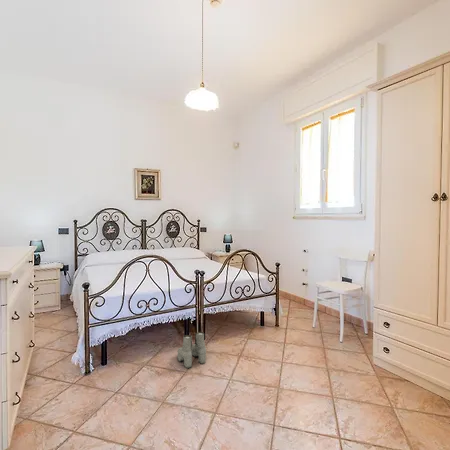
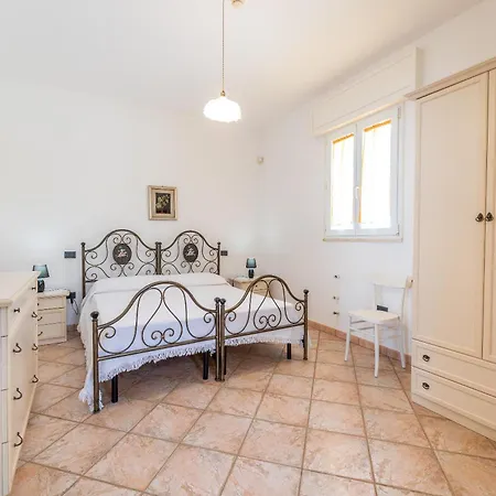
- boots (191, 346)
